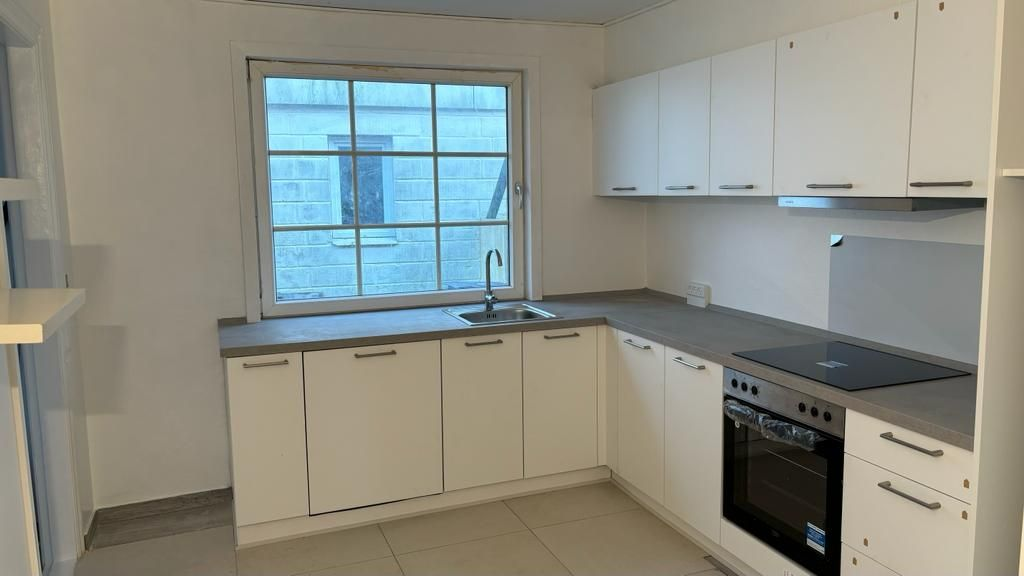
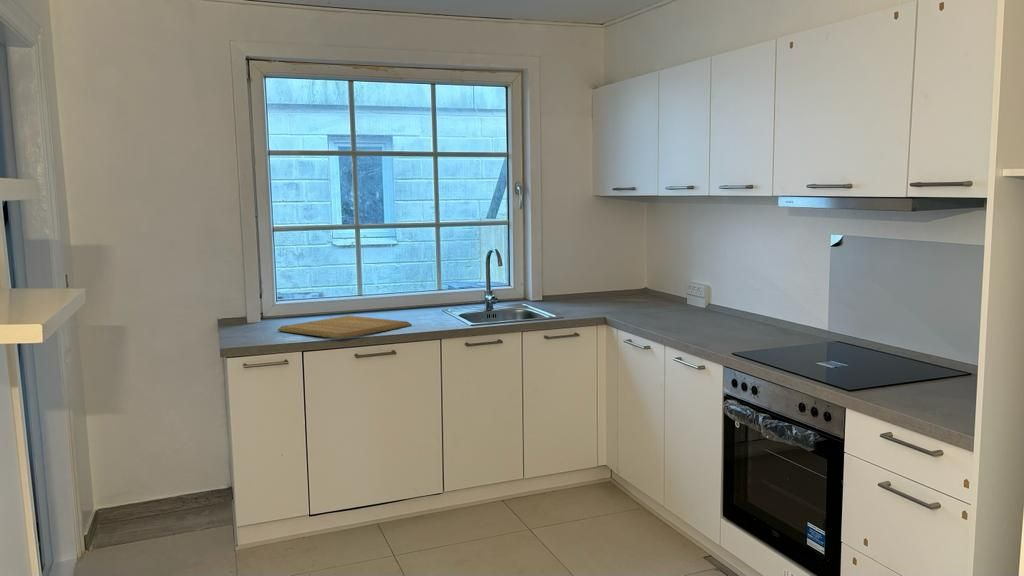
+ chopping board (345, 325)
